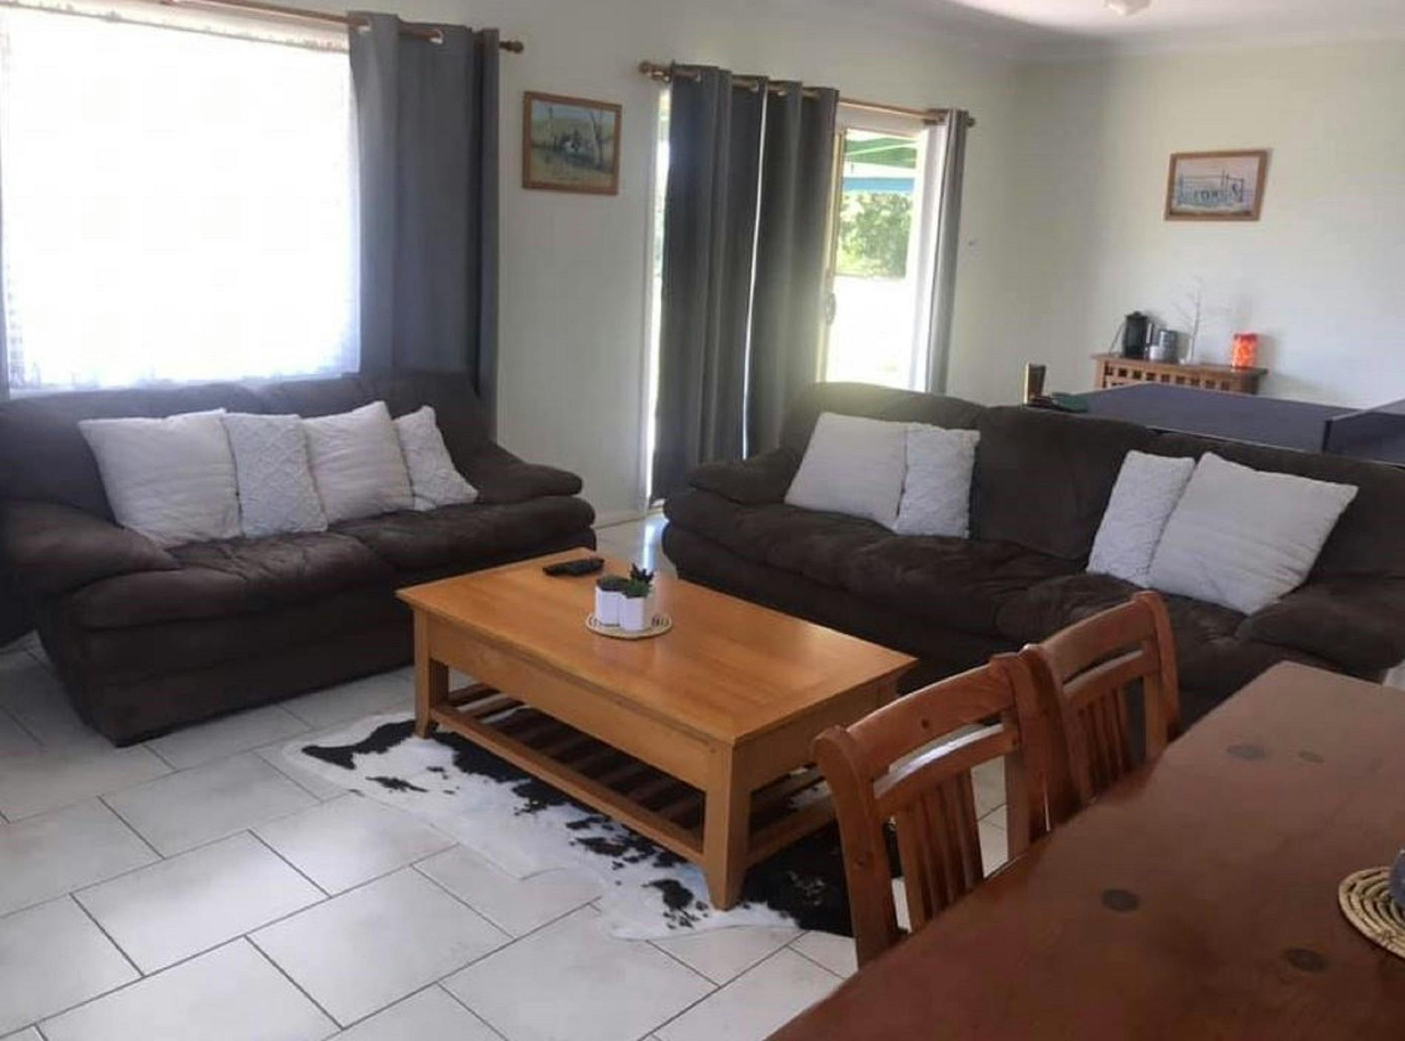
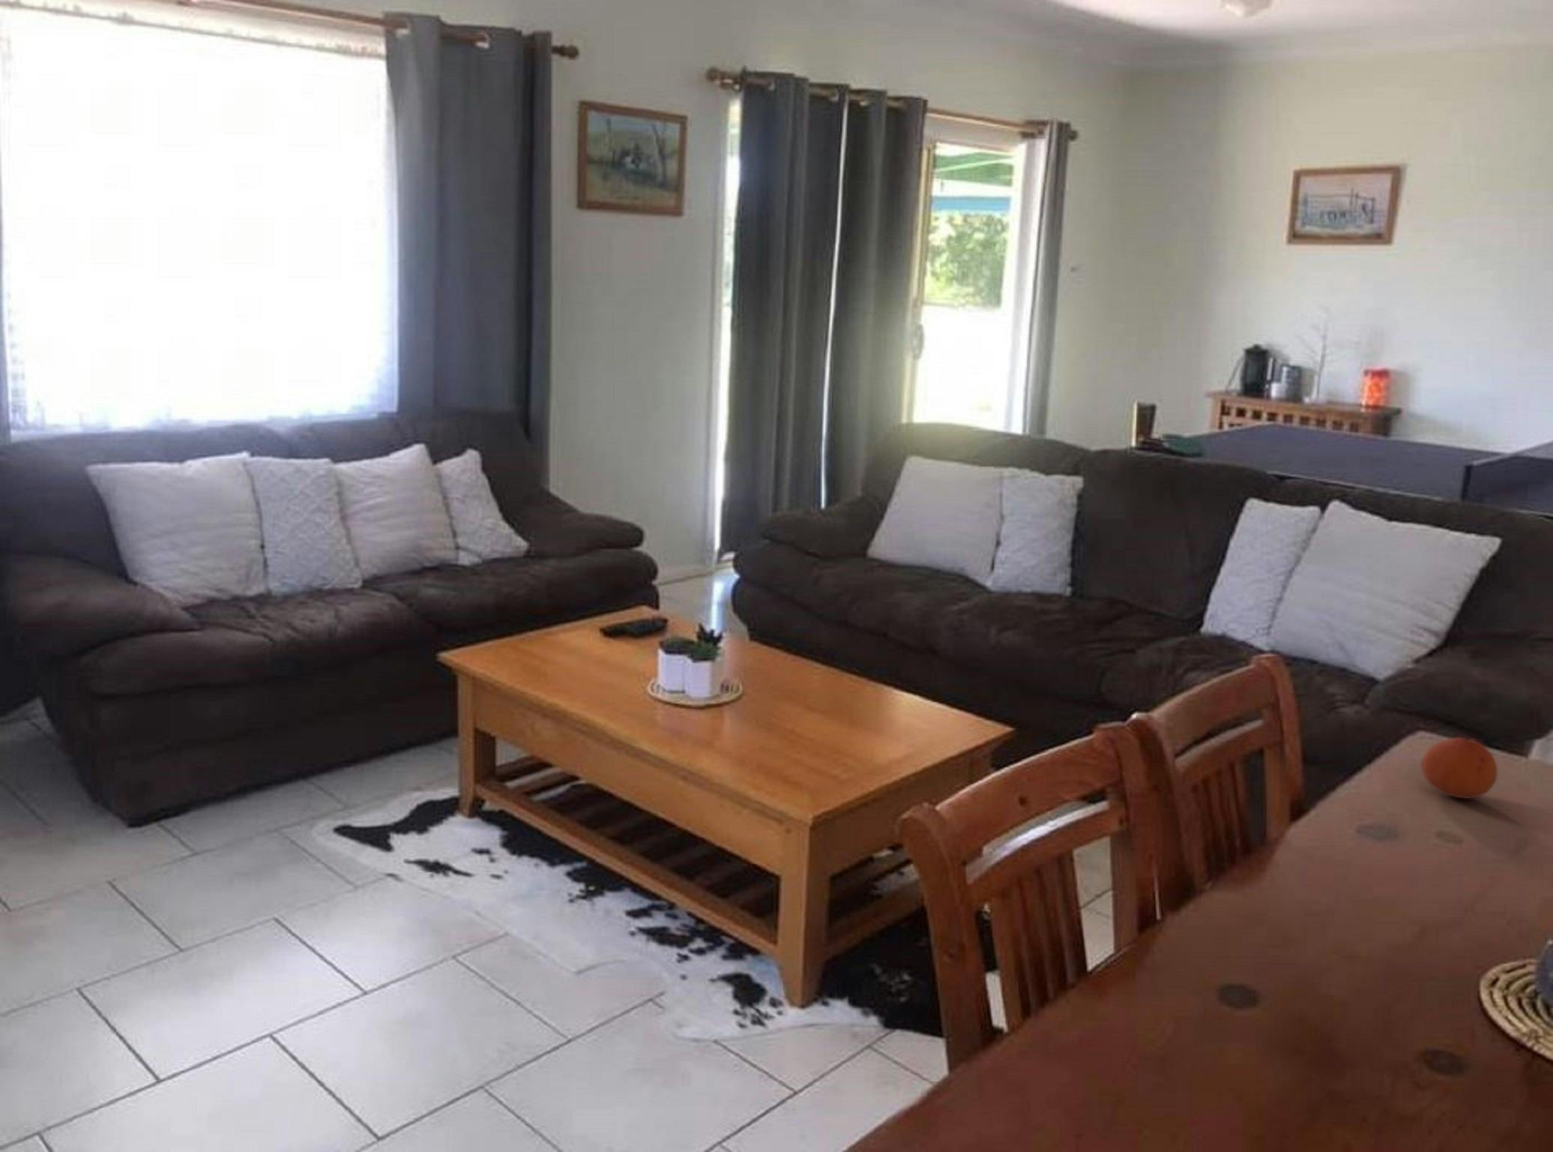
+ fruit (1457, 766)
